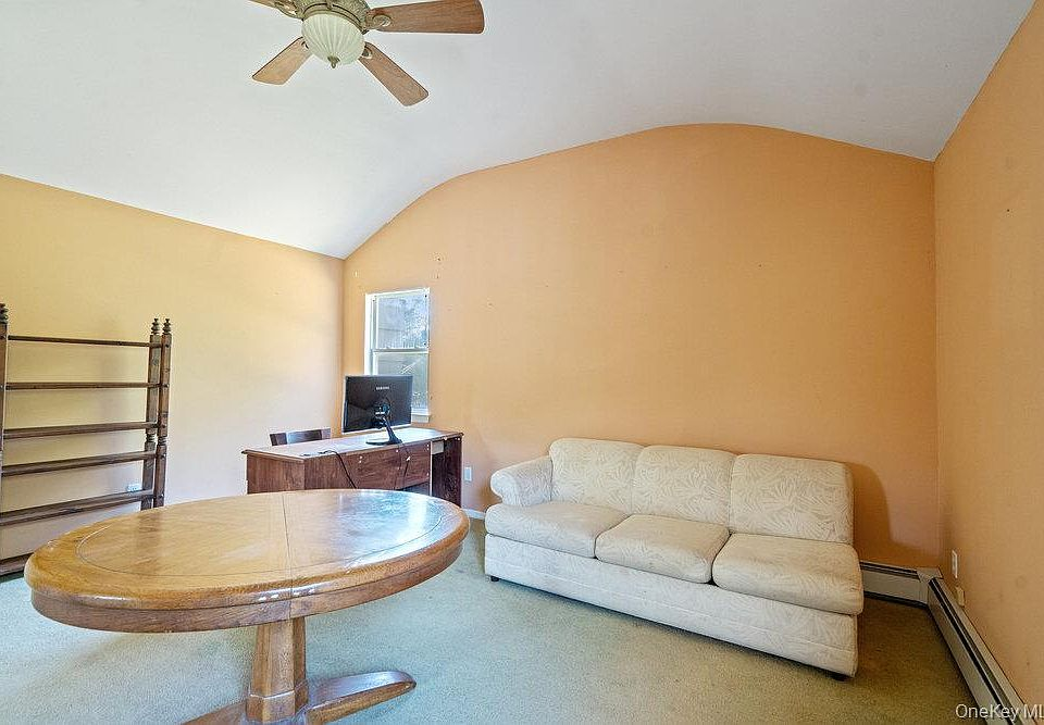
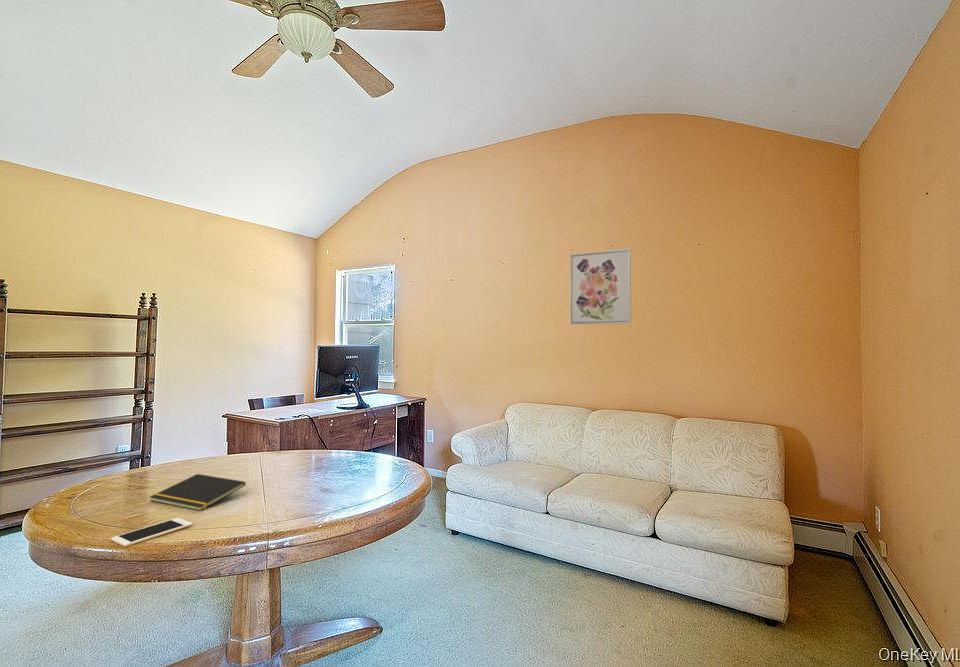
+ notepad (198, 491)
+ wall art (599, 287)
+ cell phone (153, 531)
